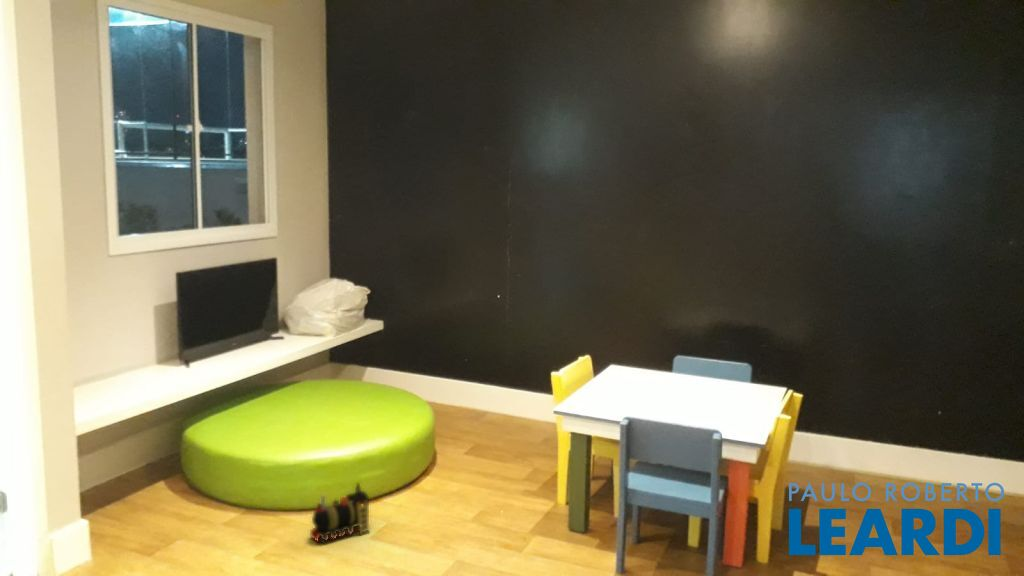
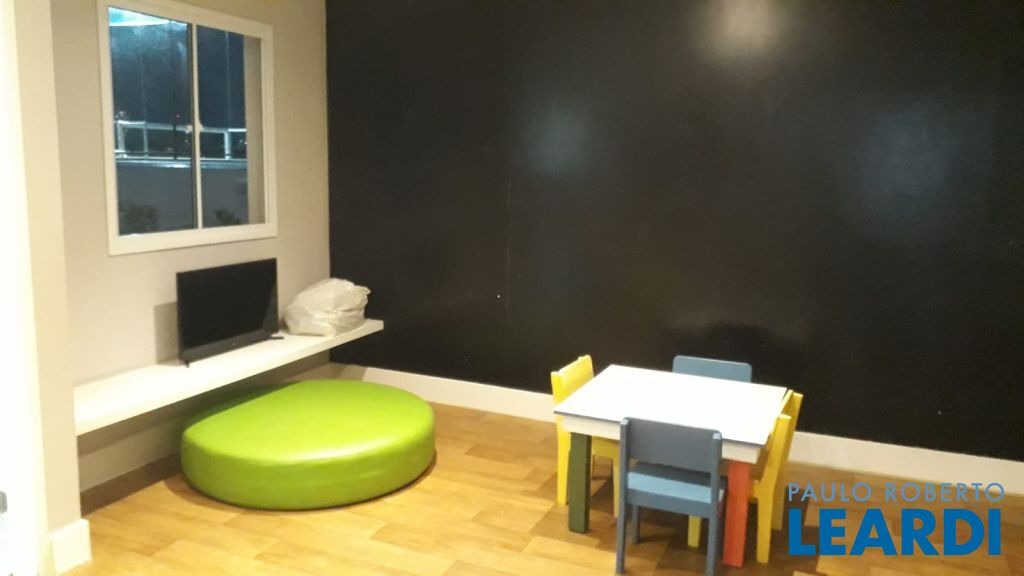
- toy train (340, 511)
